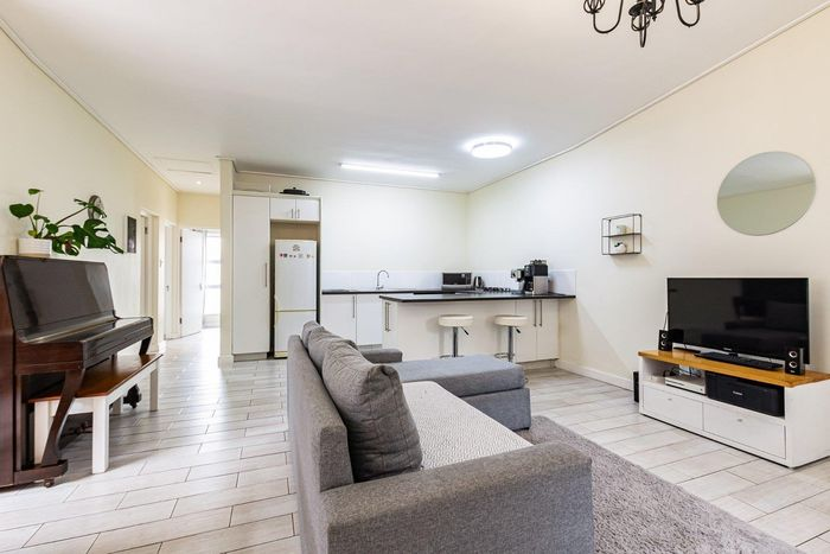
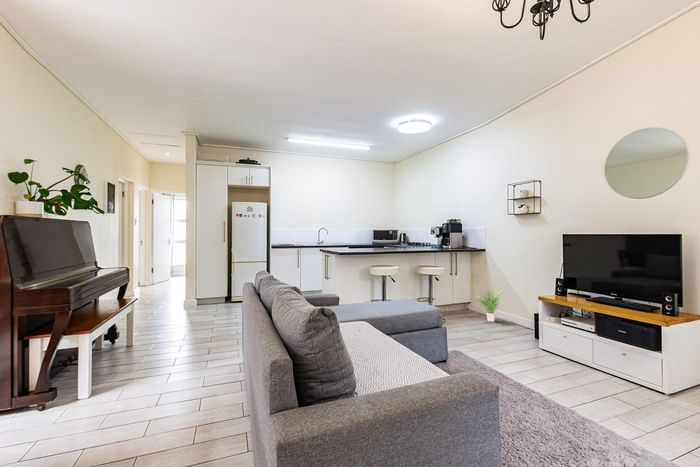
+ potted plant (490, 304)
